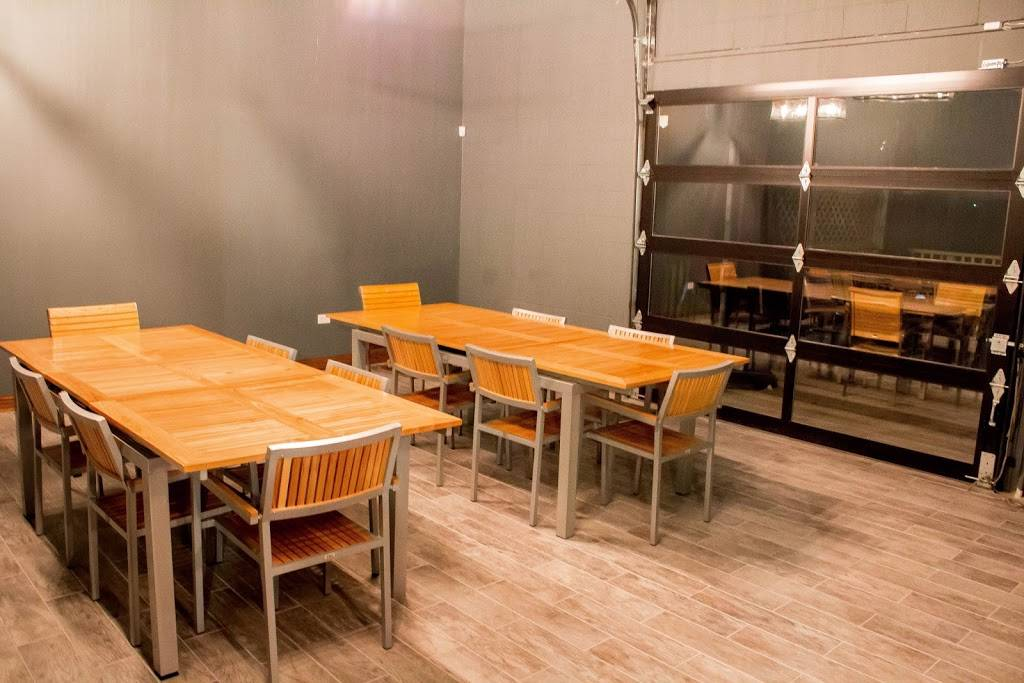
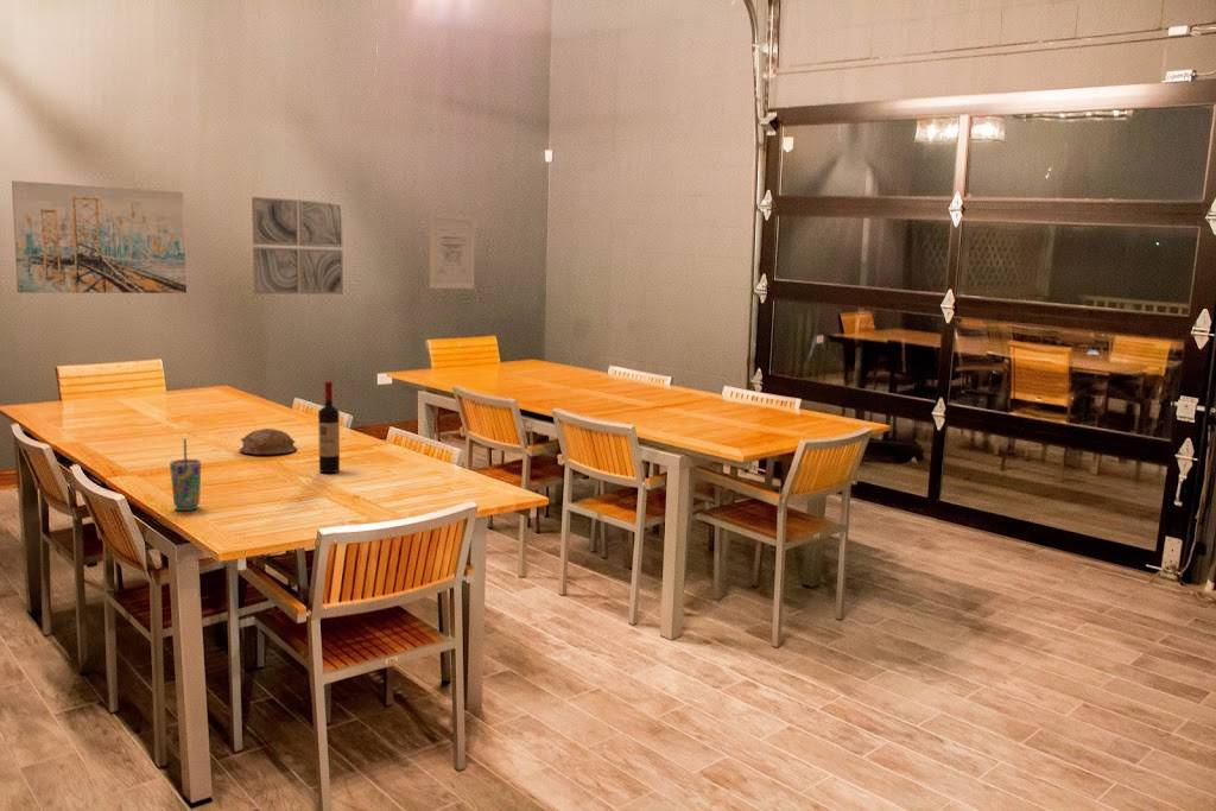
+ wall art (103, 240)
+ bowl (268, 439)
+ wall art (298, 248)
+ wine bottle (329, 426)
+ wall art (452, 252)
+ cup (185, 473)
